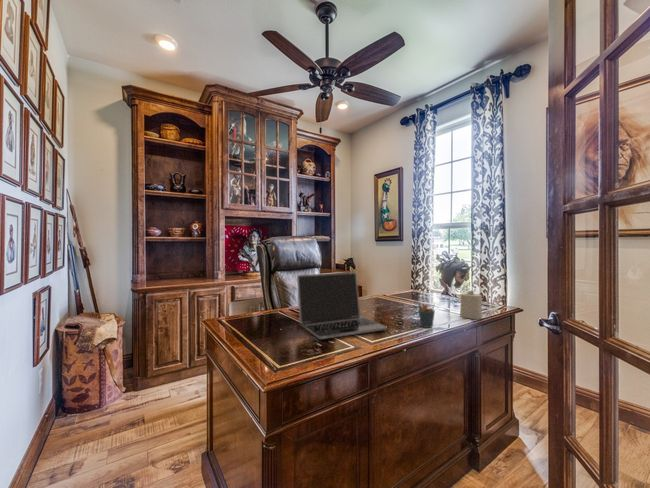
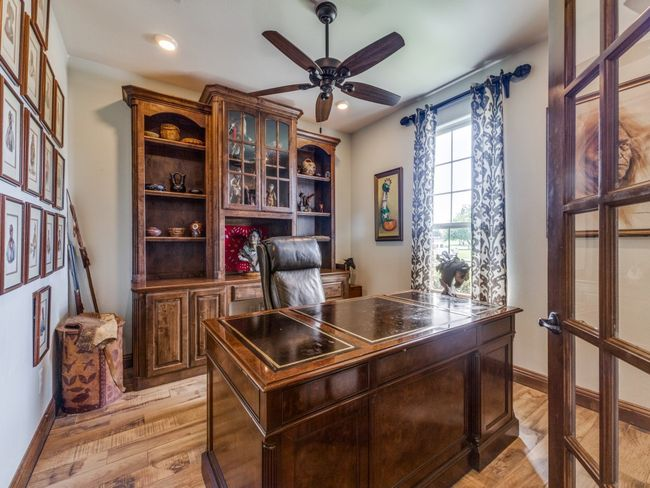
- candle (470, 303)
- pen holder (426, 313)
- laptop (340, 301)
